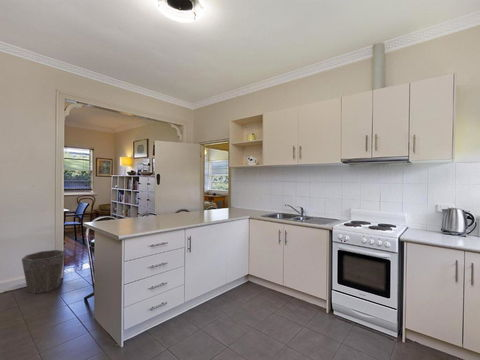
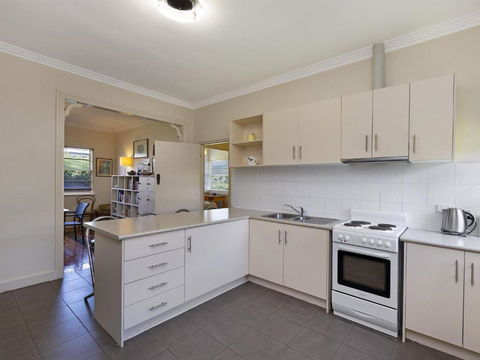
- waste bin (44, 271)
